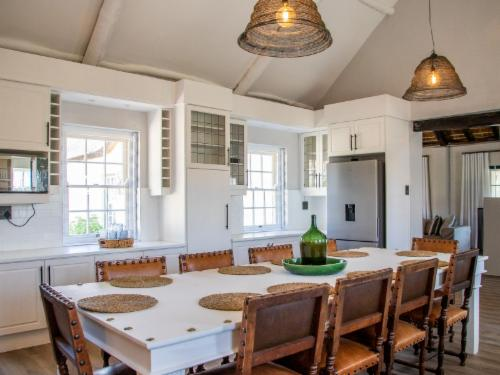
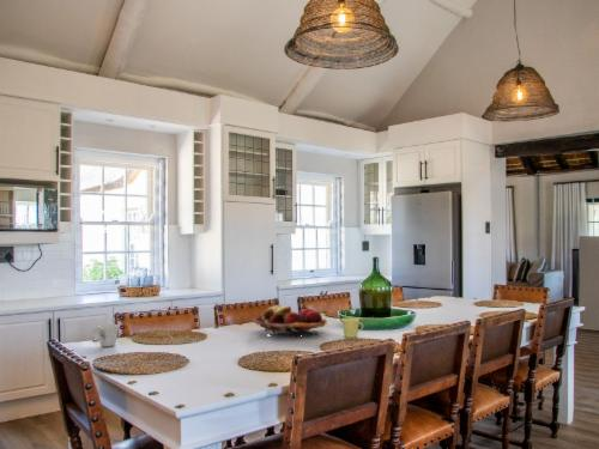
+ cup (352, 327)
+ mug (104, 335)
+ fruit basket (289, 318)
